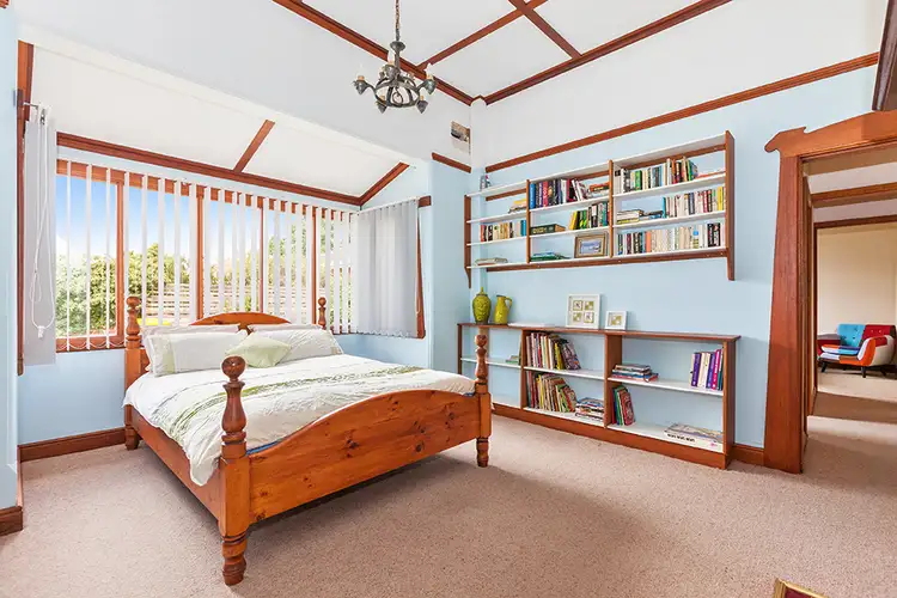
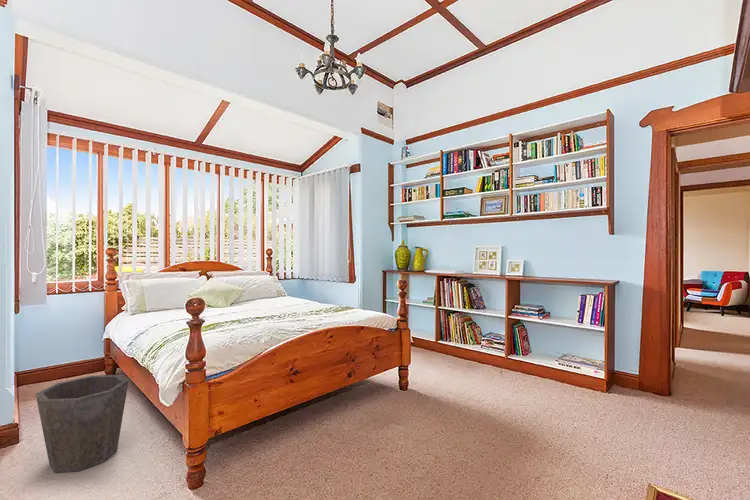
+ waste bin (84, 421)
